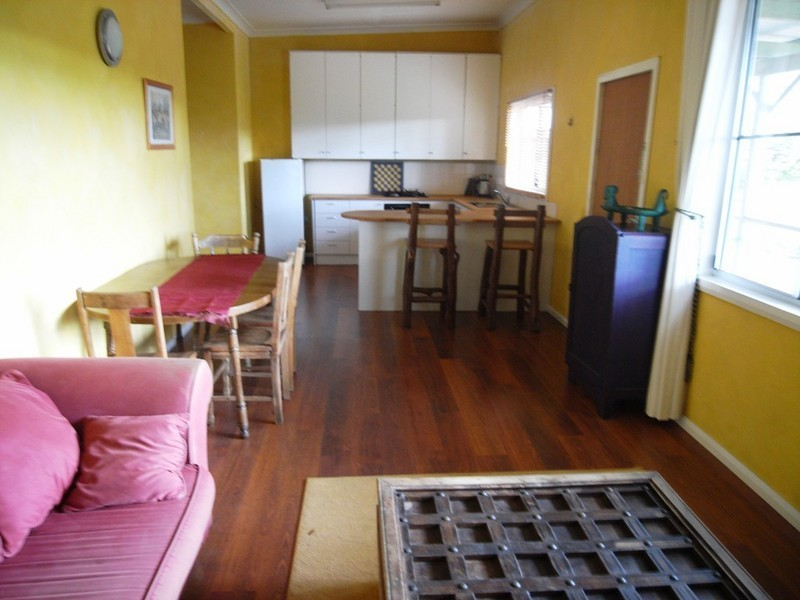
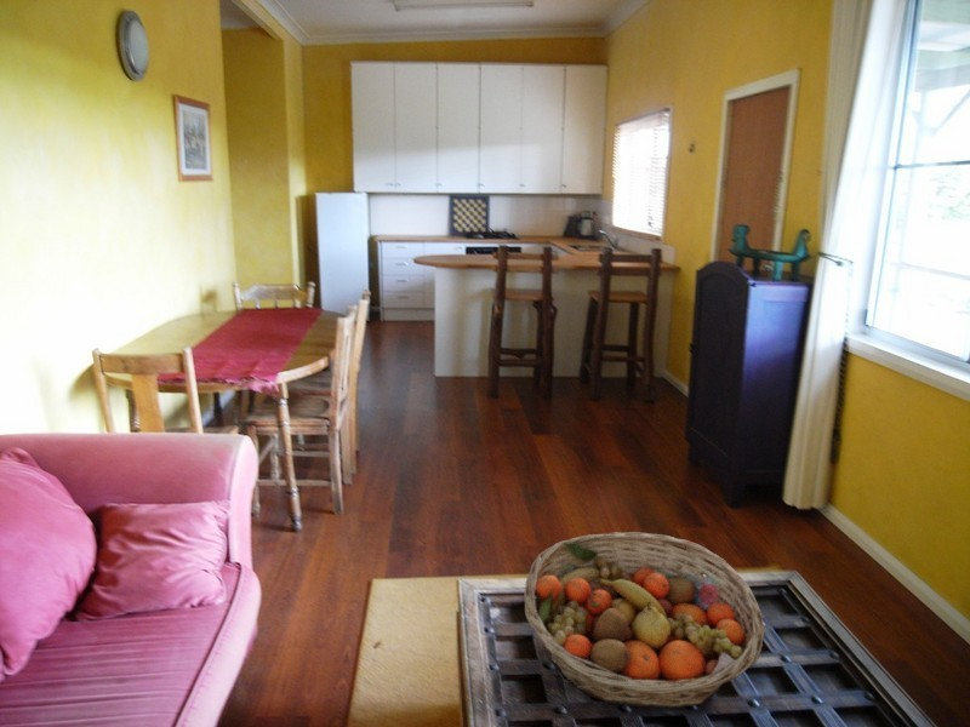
+ fruit basket (639, 617)
